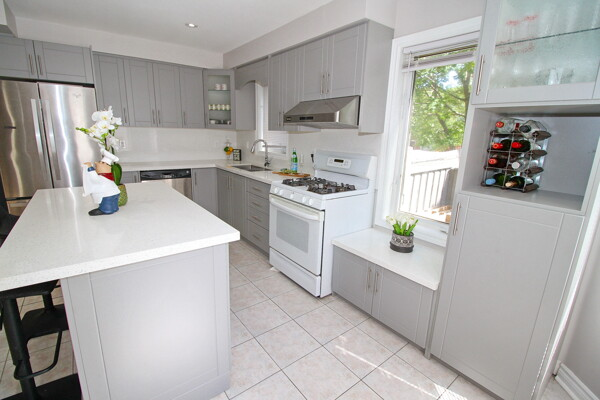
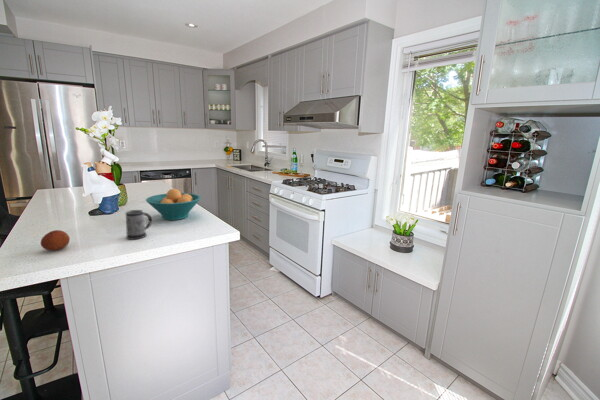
+ fruit bowl (174, 203)
+ fruit (54, 239)
+ mug (139, 223)
